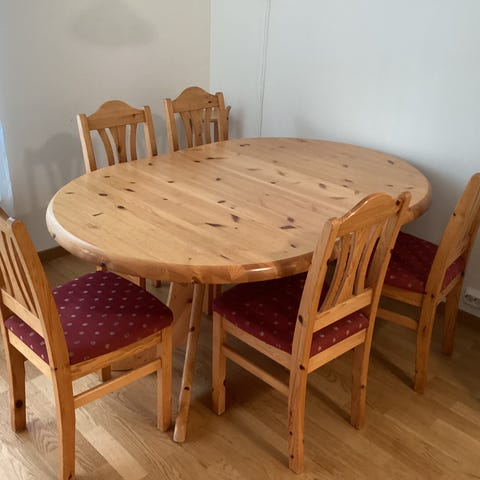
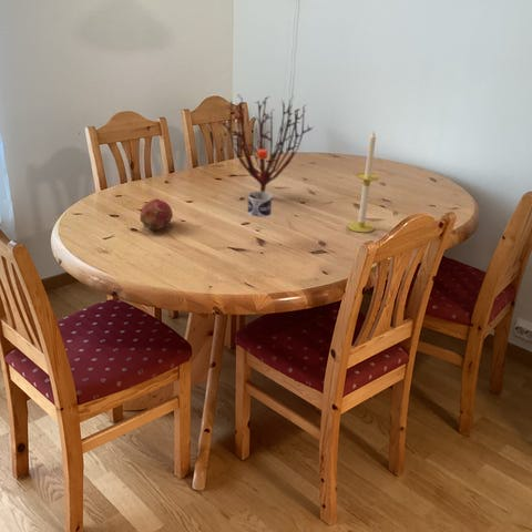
+ water bottle (259, 197)
+ plant (264, 149)
+ candle (367, 180)
+ fruit (157, 213)
